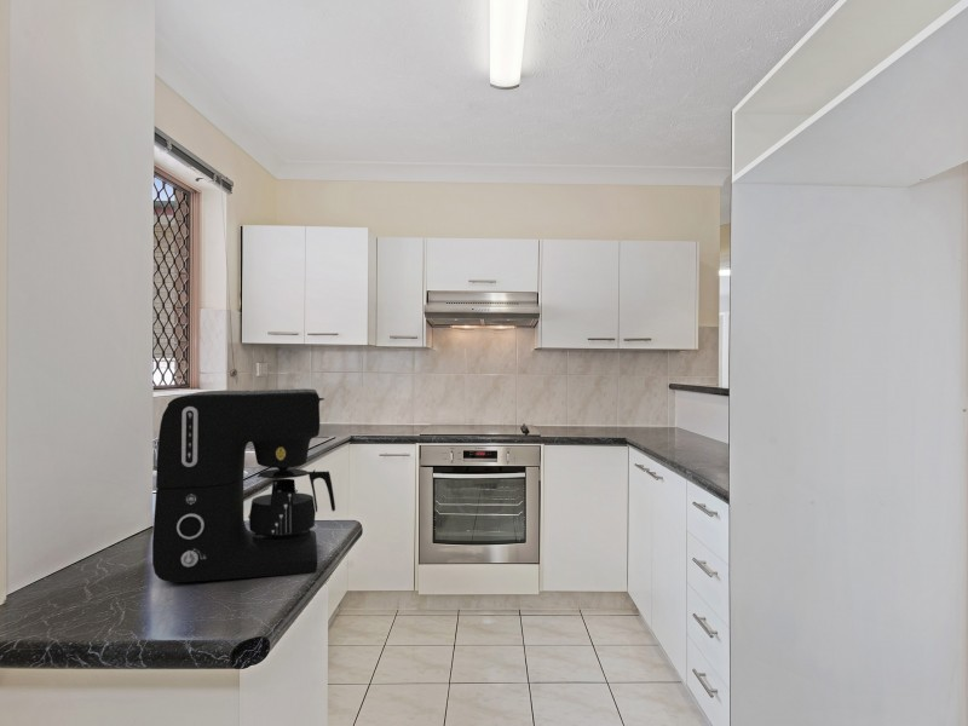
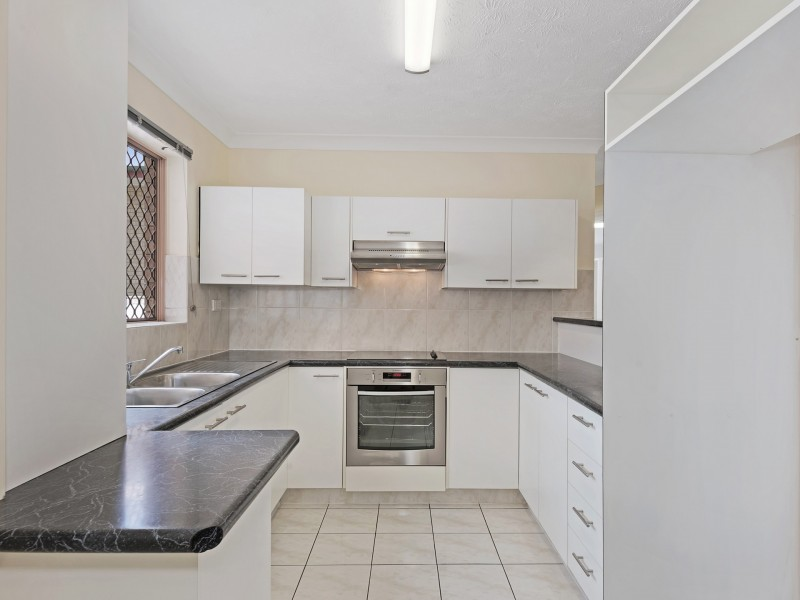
- coffee maker (258, 476)
